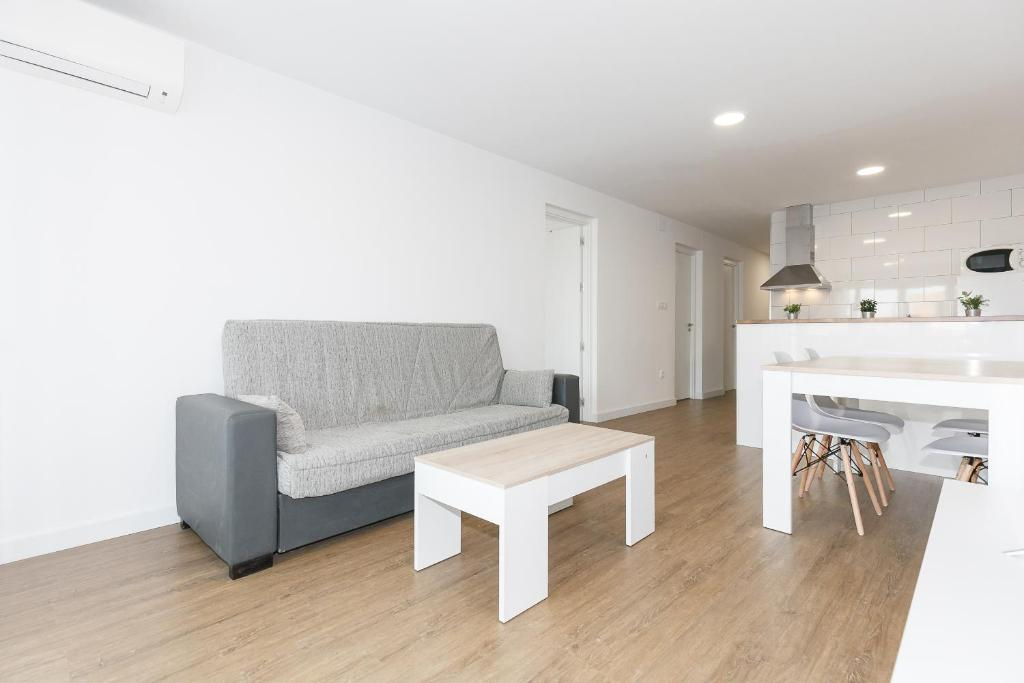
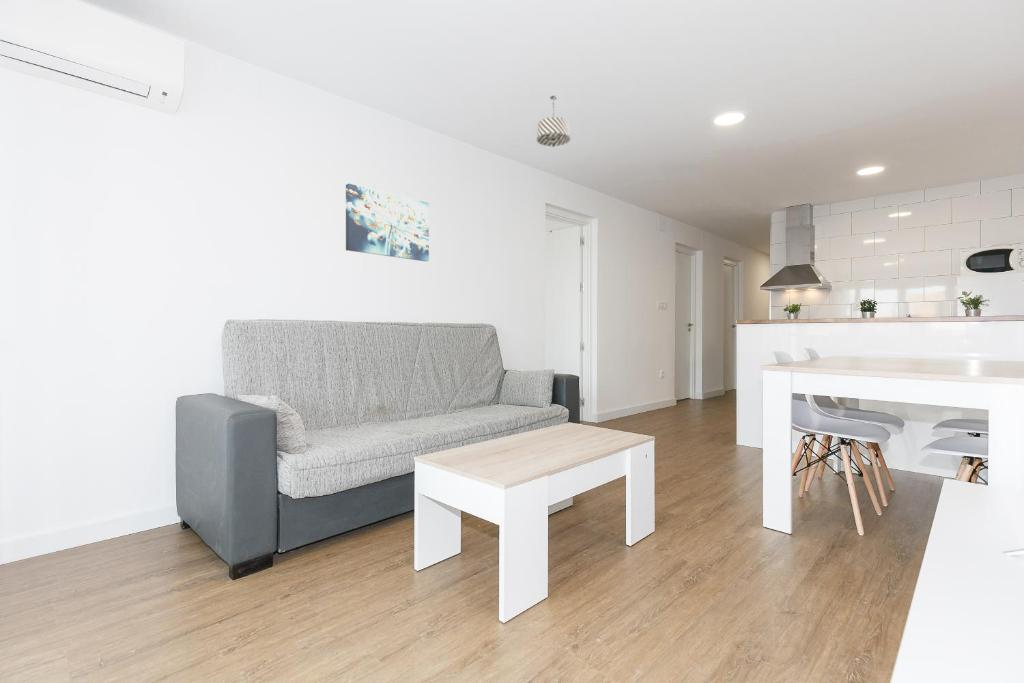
+ pendant light (553, 122)
+ wall art (389, 225)
